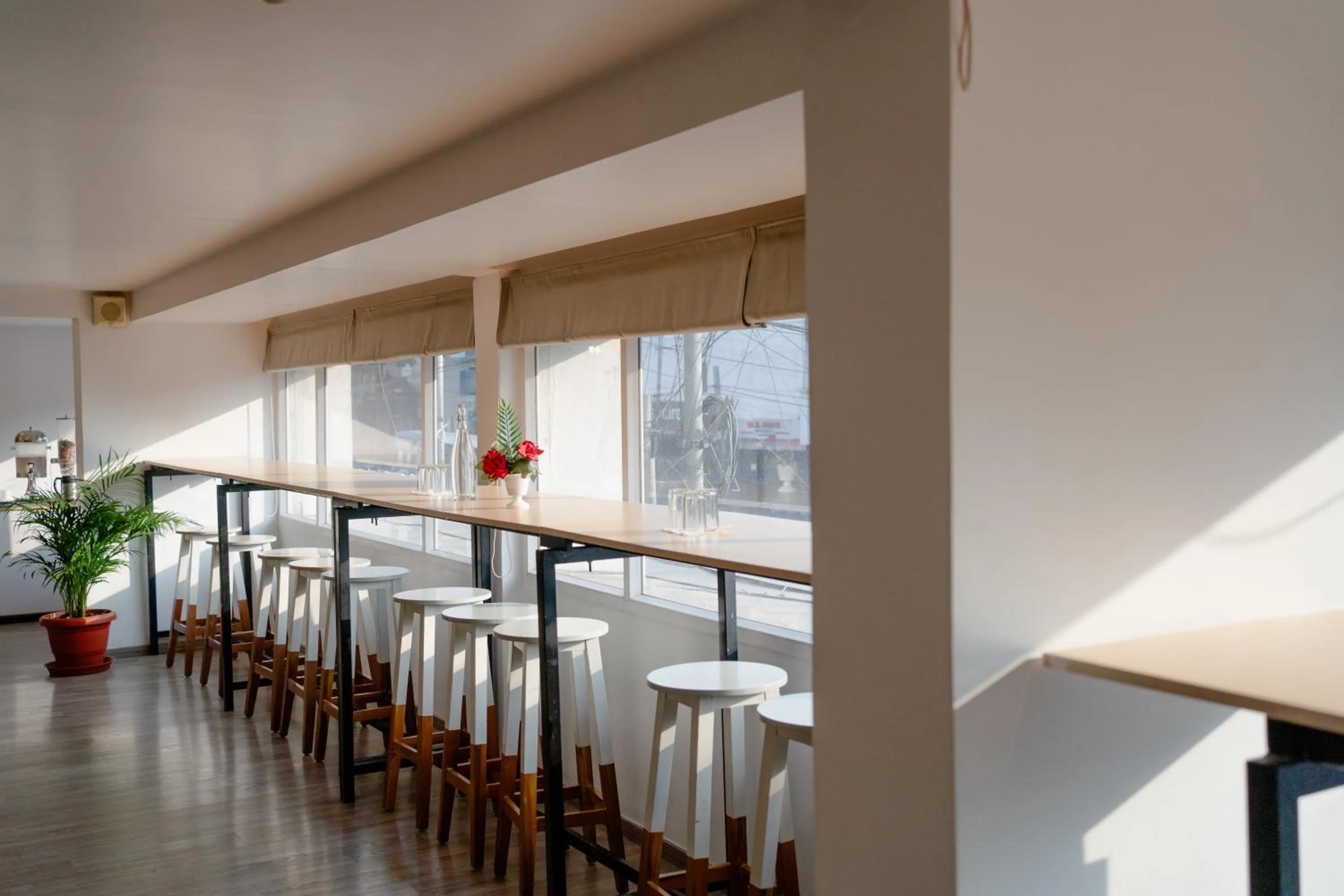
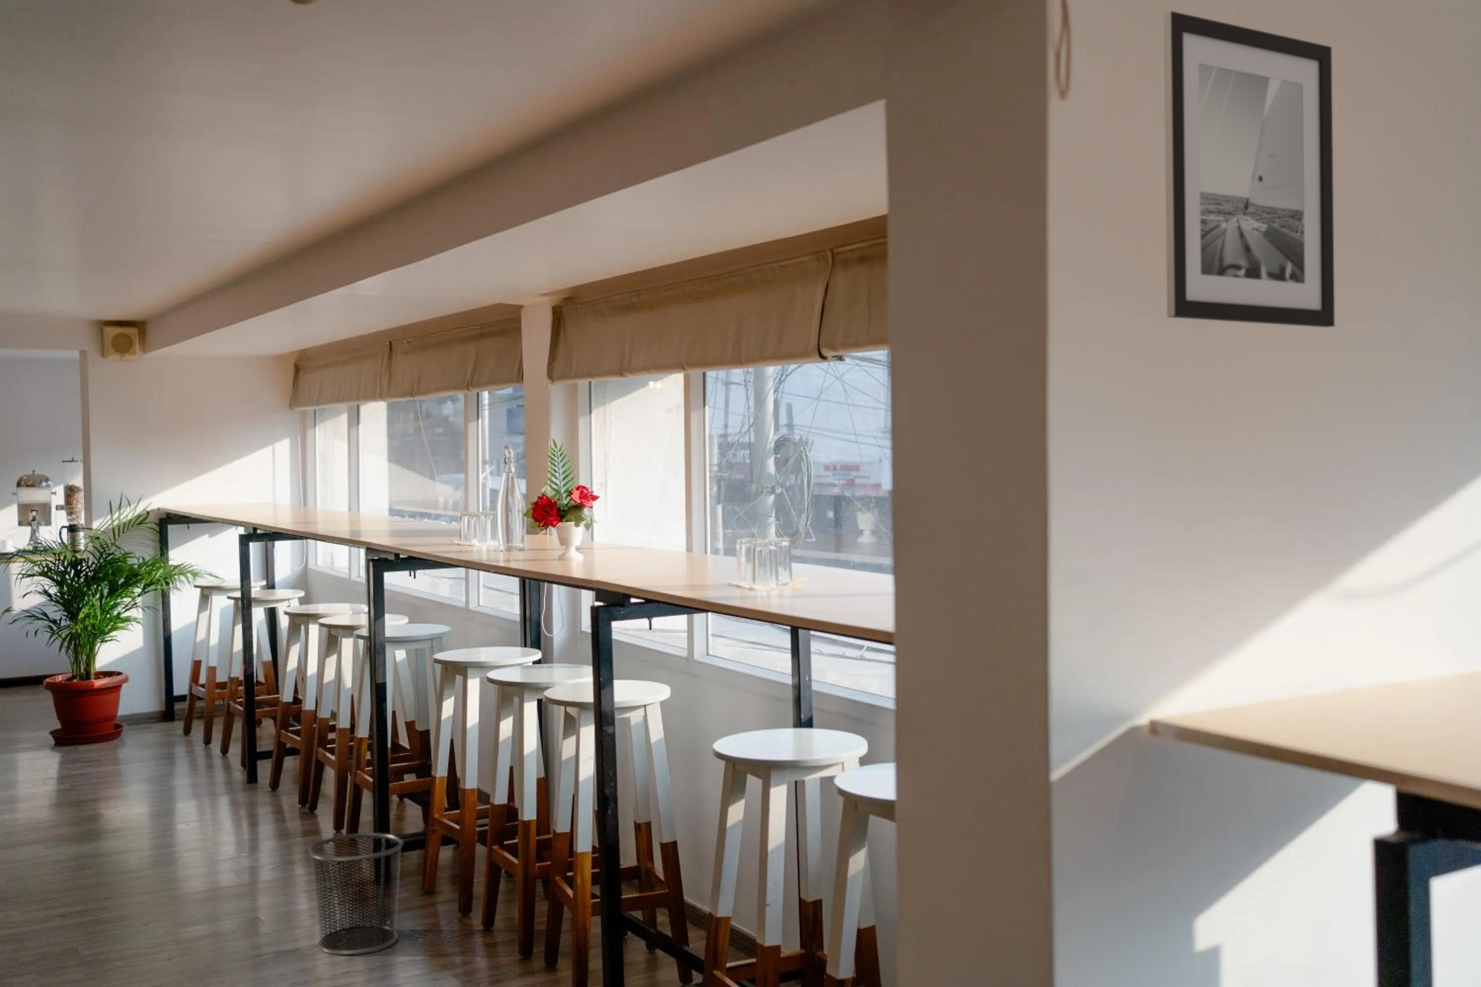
+ wall art (1252, 176)
+ waste bin (357, 892)
